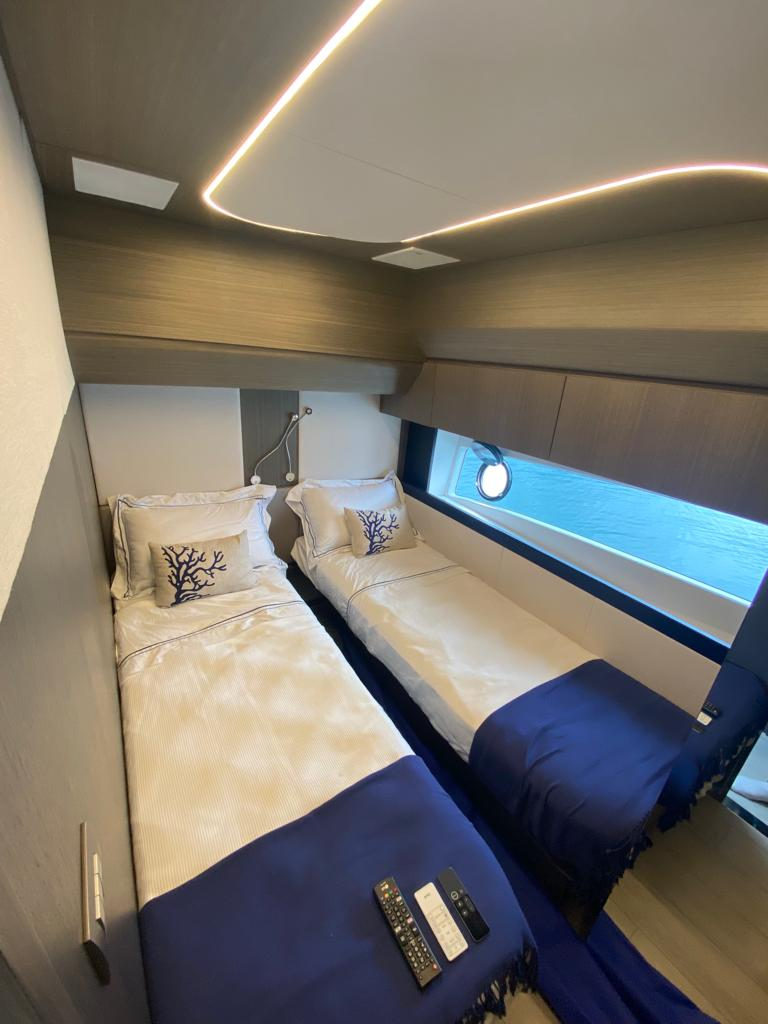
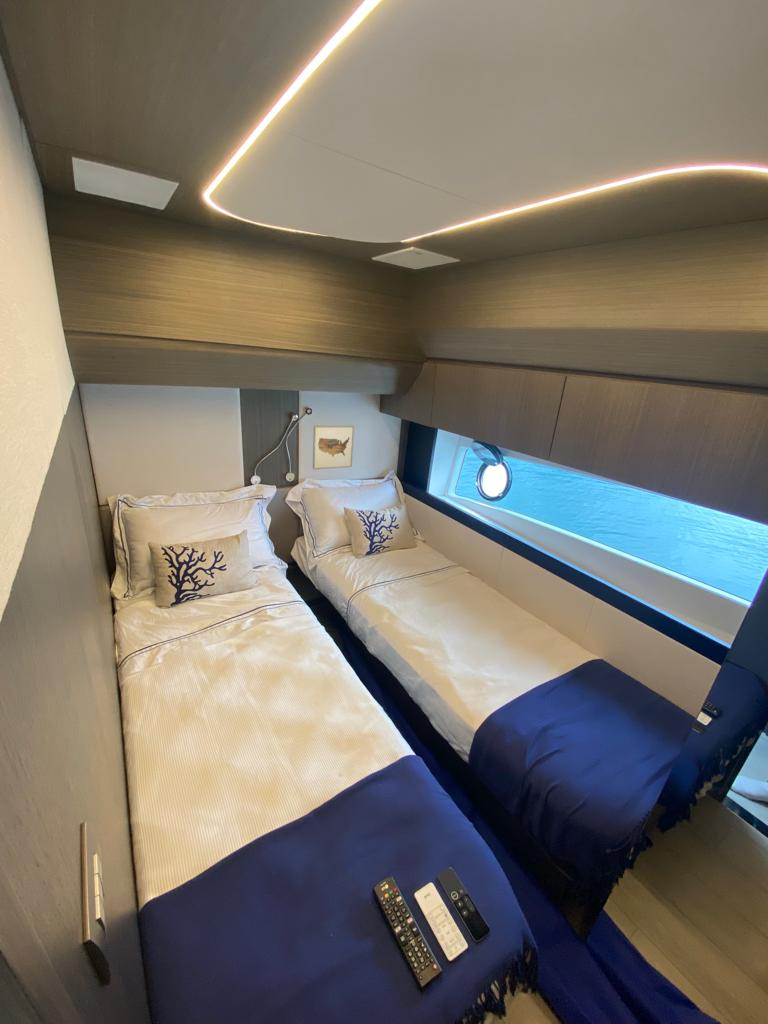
+ wall art (333, 447)
